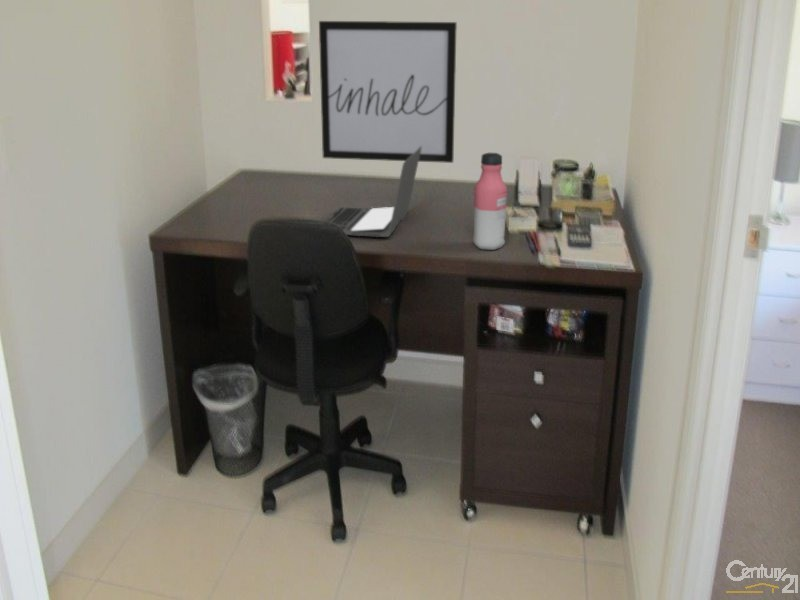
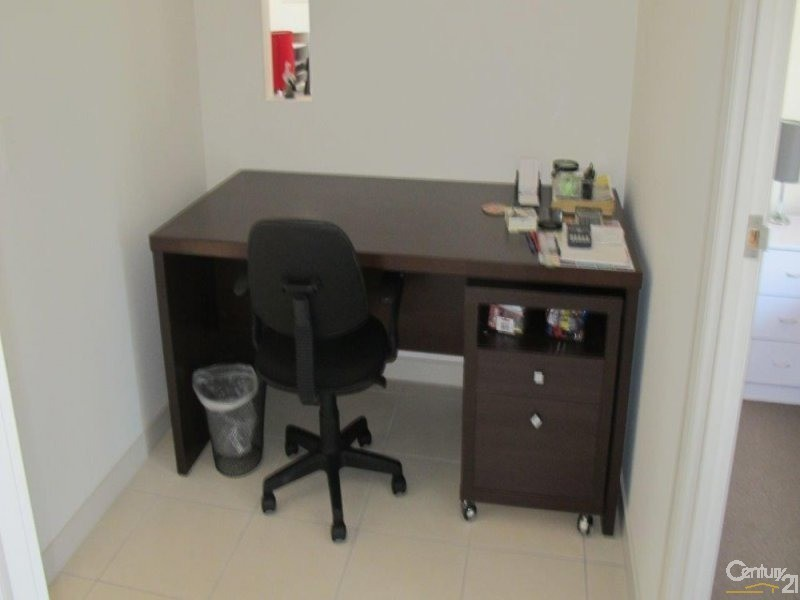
- laptop (369, 208)
- wall art (387, 92)
- water bottle (490, 200)
